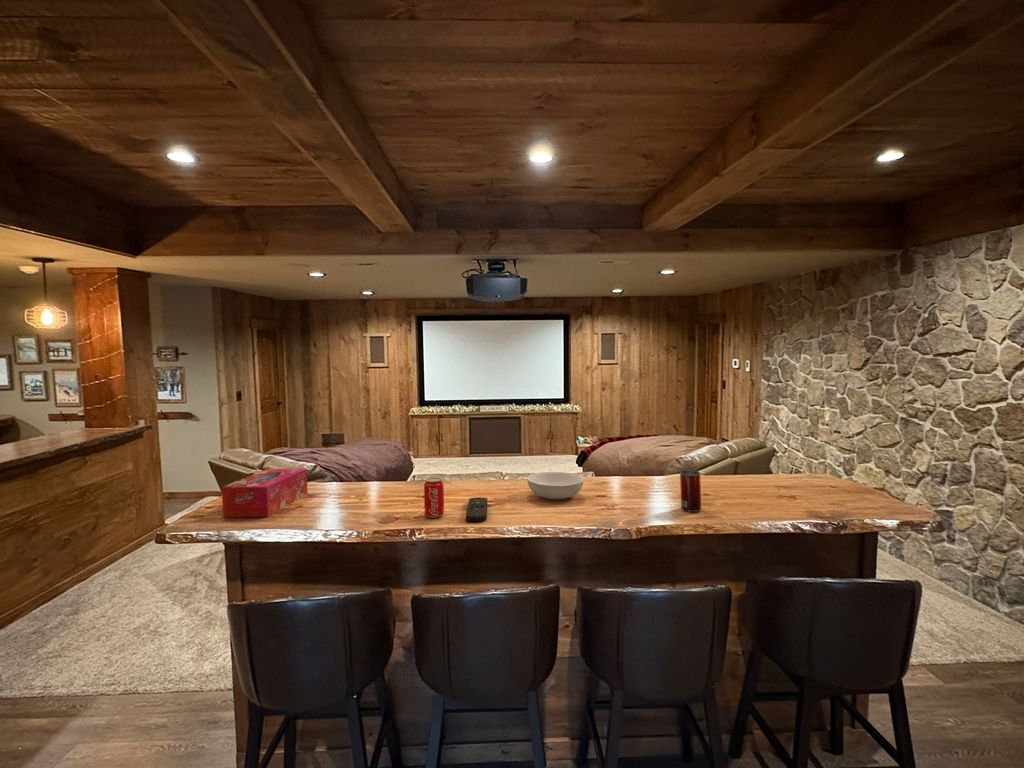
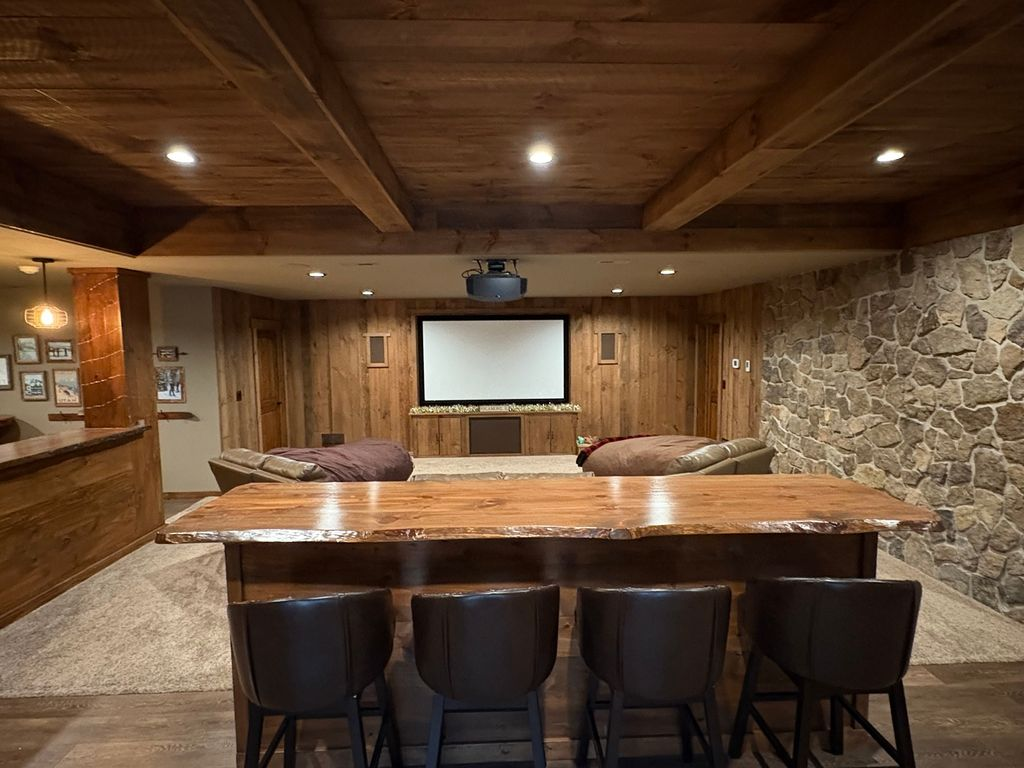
- tissue box (267, 490)
- remote control (477, 508)
- beverage can (690, 490)
- serving bowl (555, 487)
- beverage can (434, 497)
